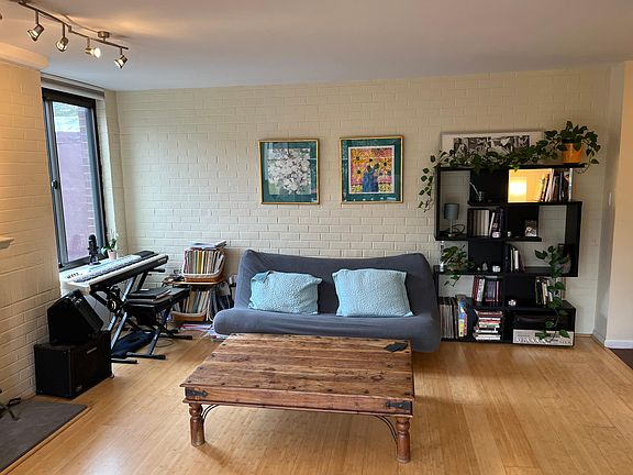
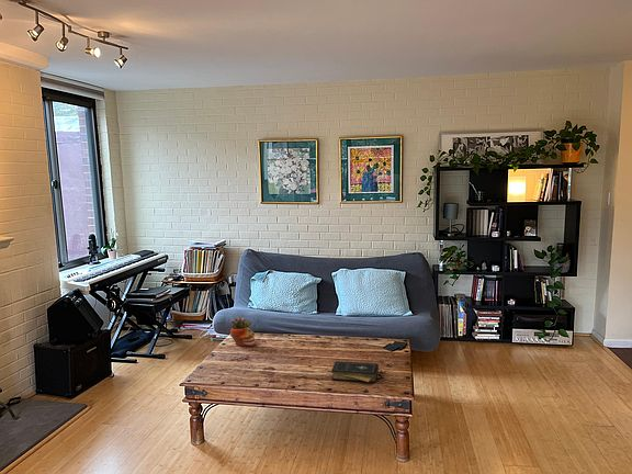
+ succulent planter (244, 330)
+ book (354, 372)
